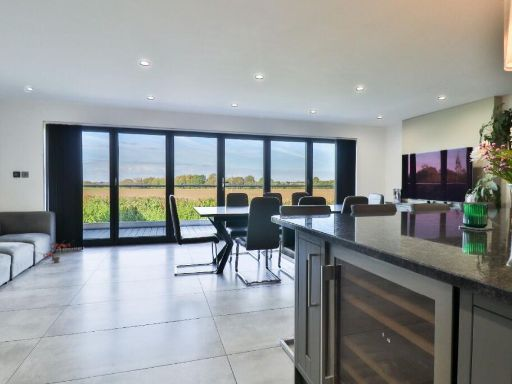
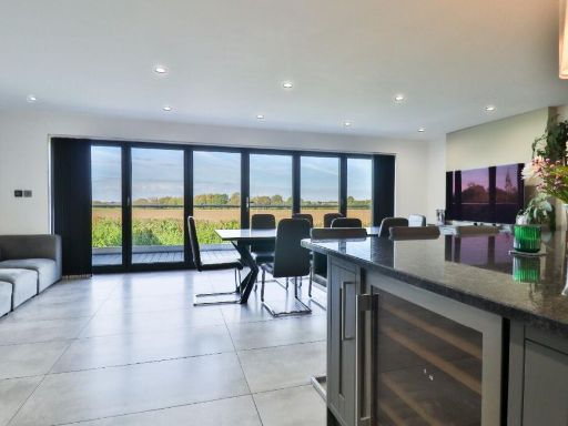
- potted plant (59, 249)
